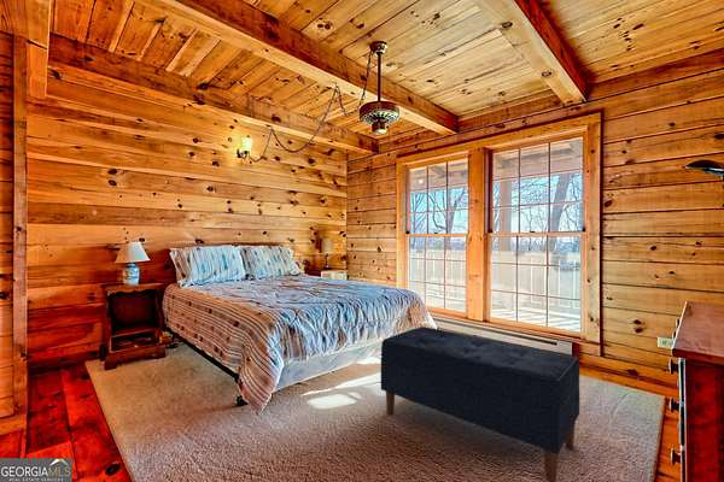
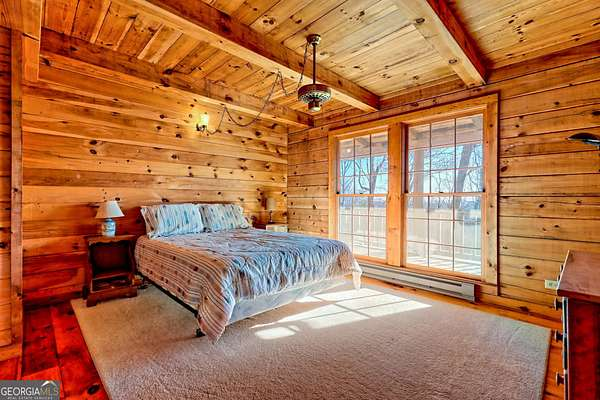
- bench (472, 387)
